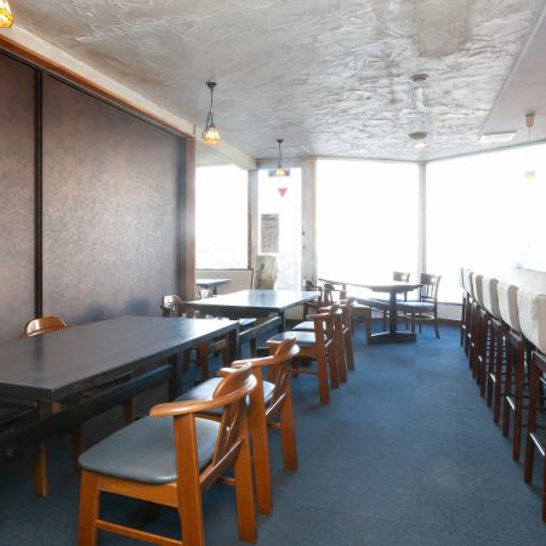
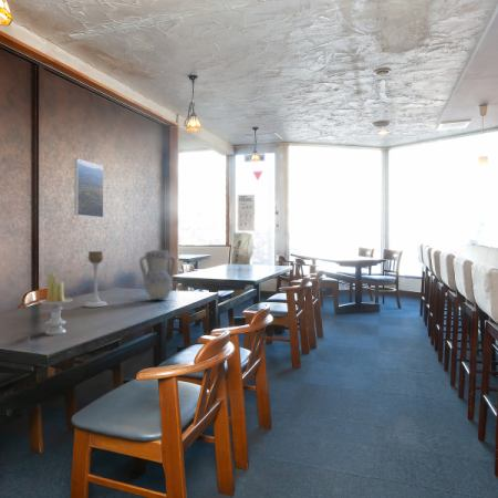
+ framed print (90, 189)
+ candle (55, 302)
+ vase (158, 274)
+ candle holder (95, 278)
